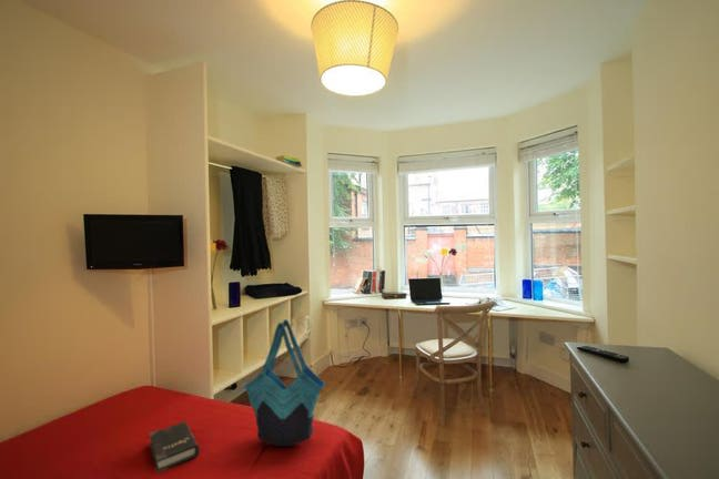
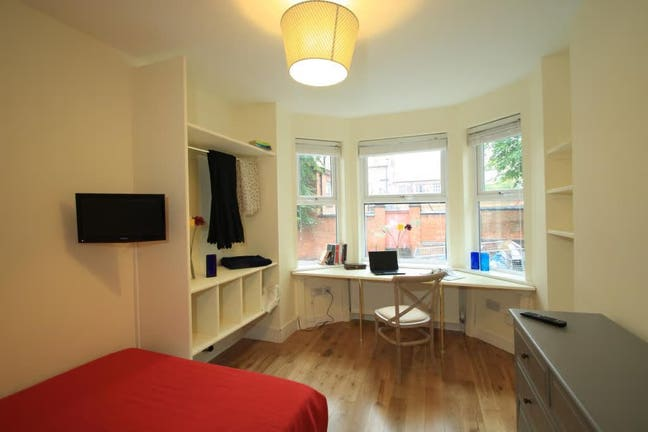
- hardback book (173, 444)
- tote bag (282, 383)
